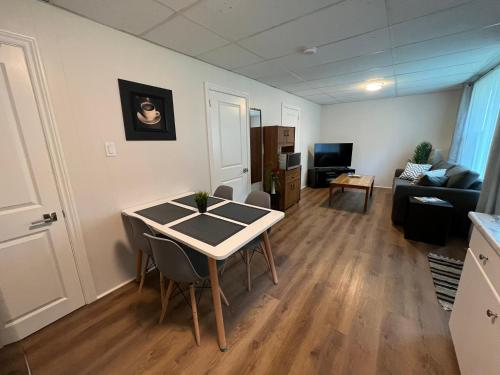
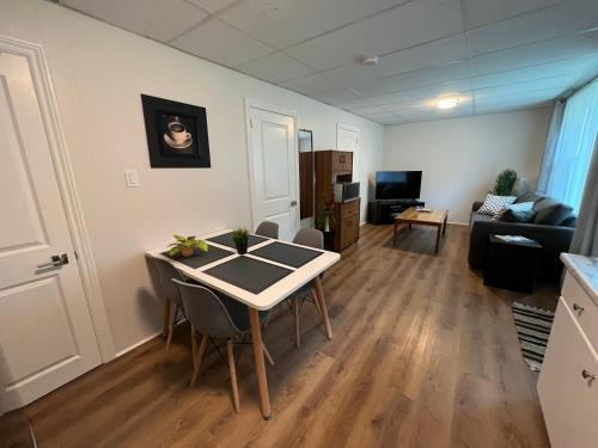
+ plant (189, 244)
